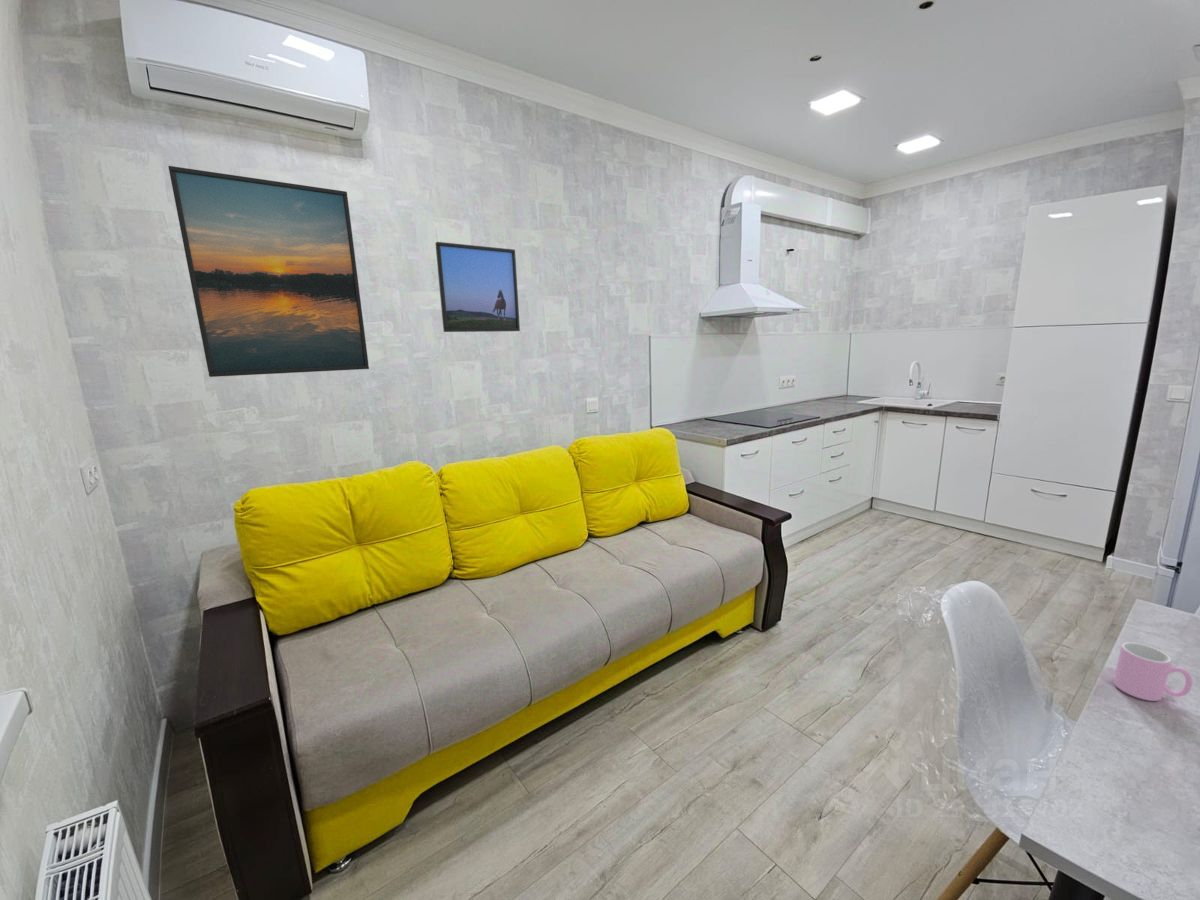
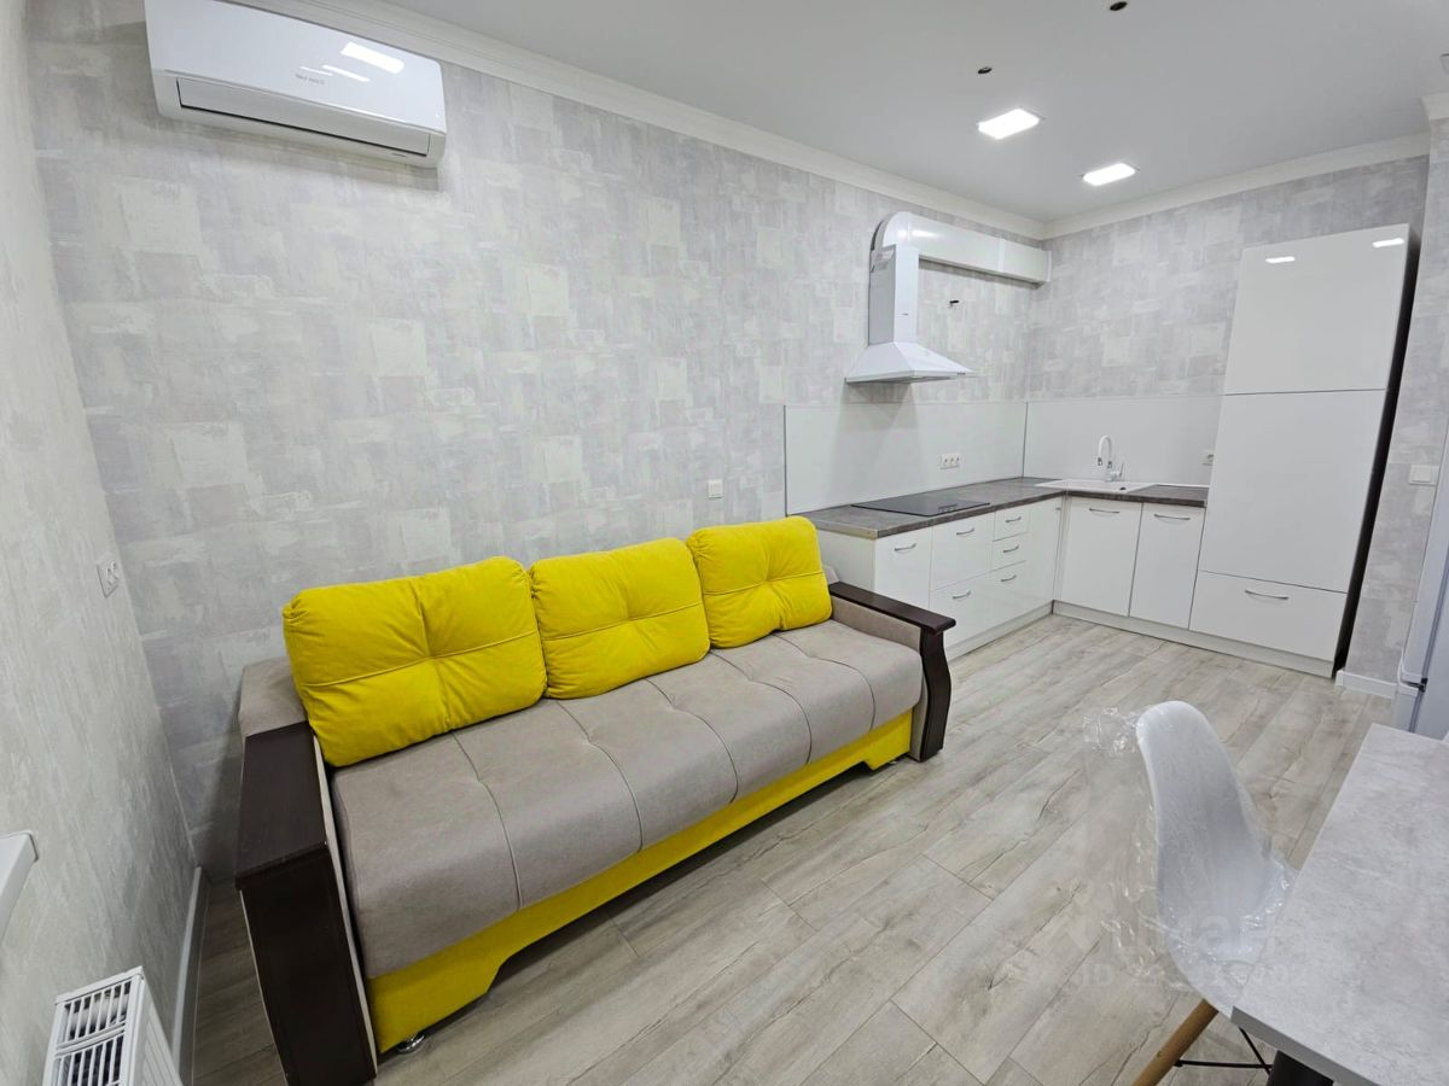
- cup (1153, 674)
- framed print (480, 289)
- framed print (281, 280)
